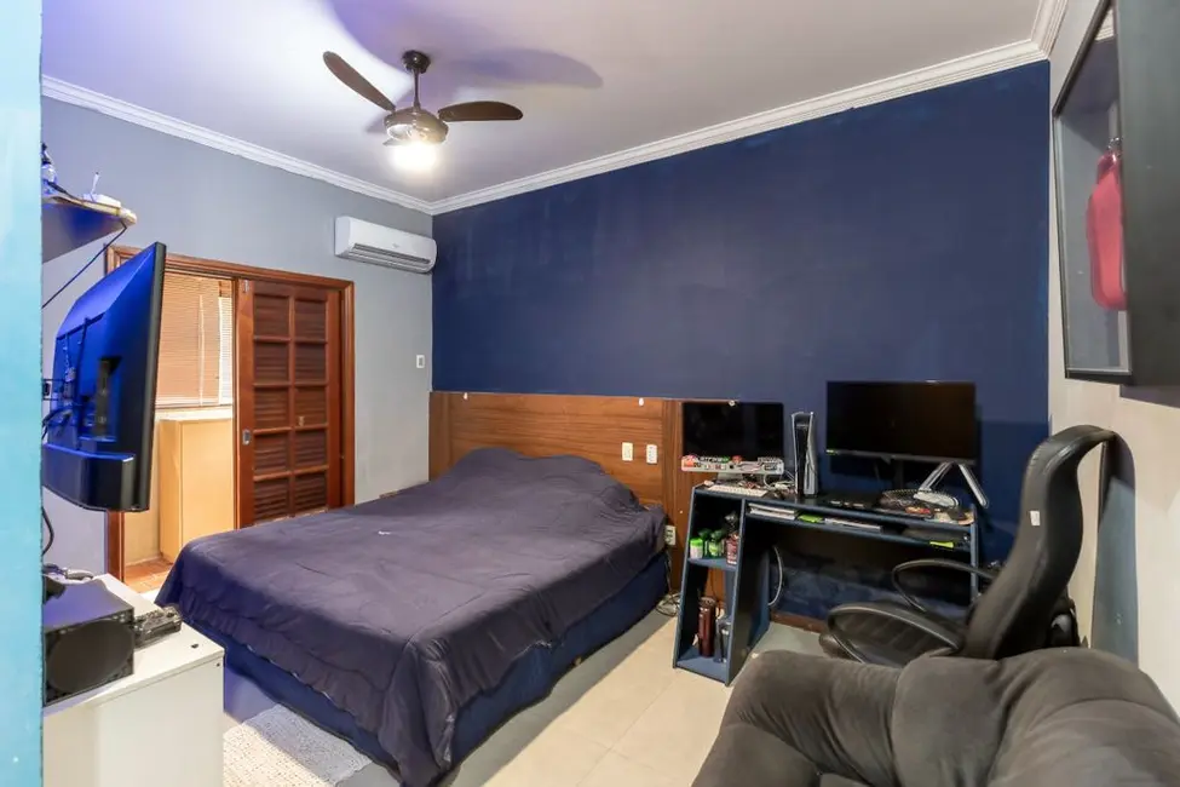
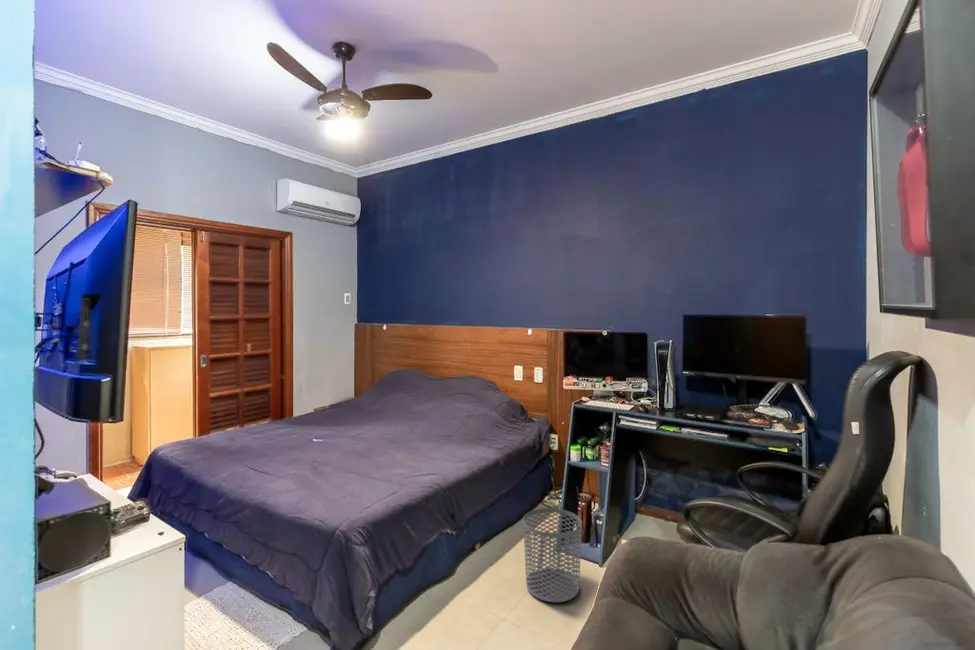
+ waste bin (553, 553)
